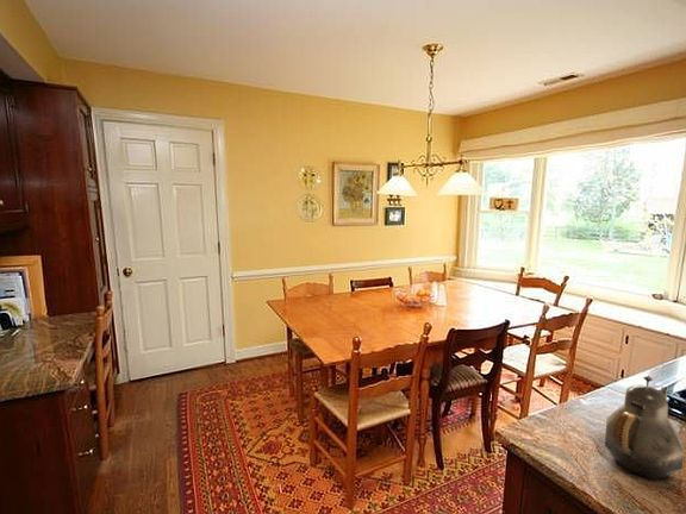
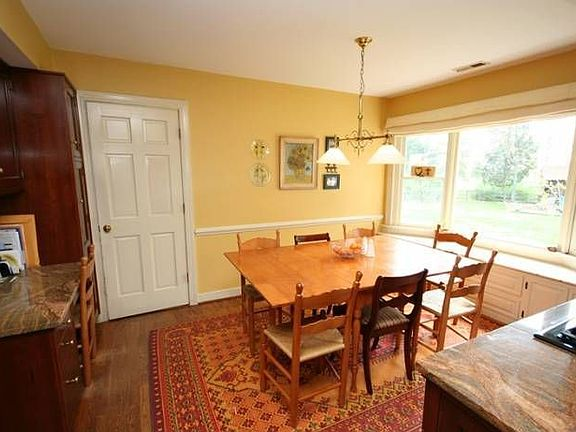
- teapot (643, 420)
